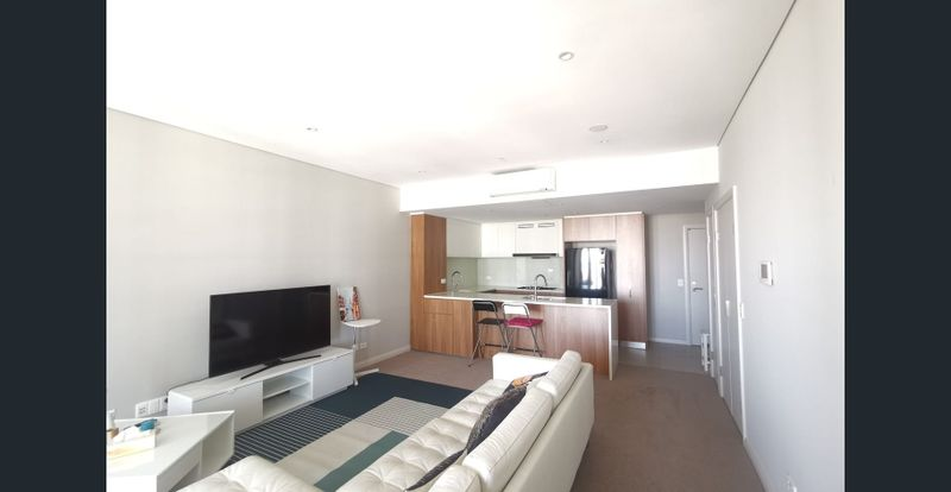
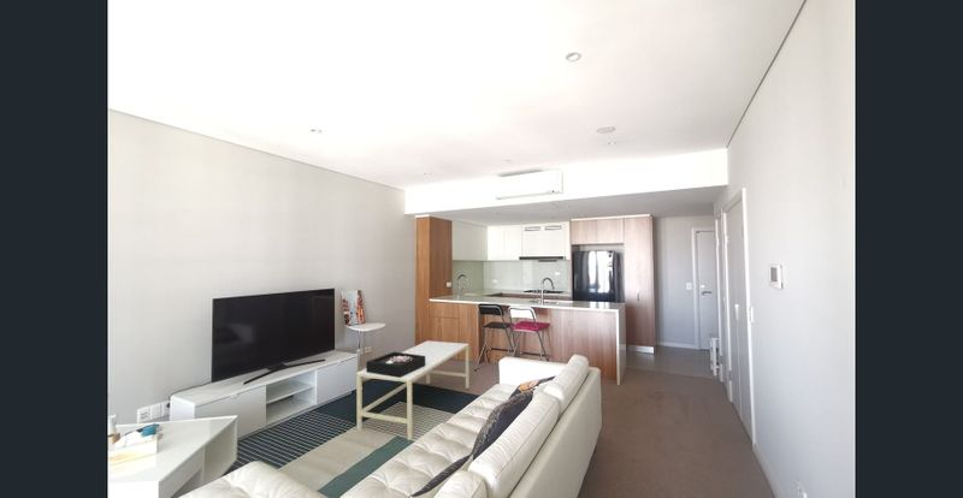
+ decorative box (396, 362)
+ coffee table (419, 378)
